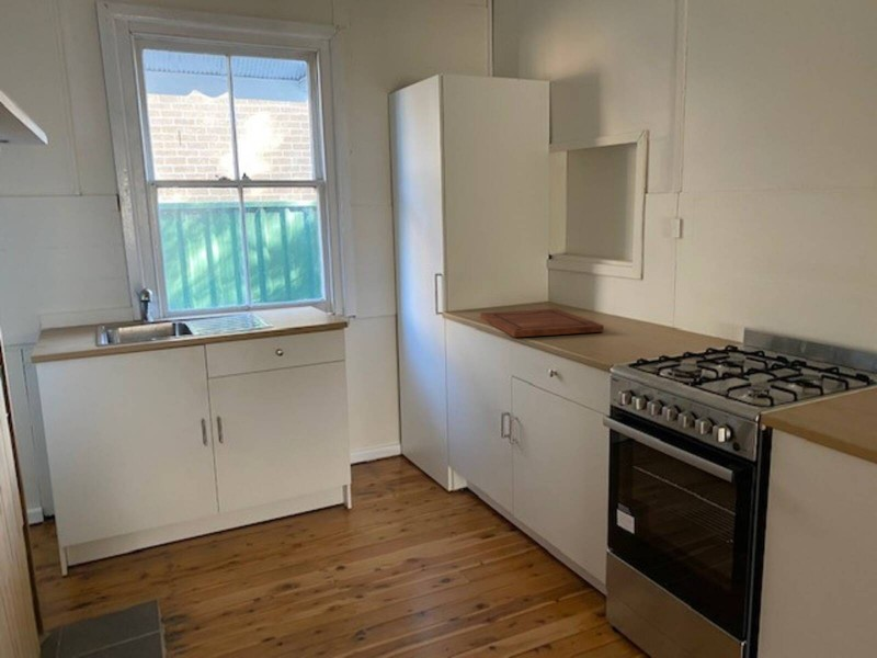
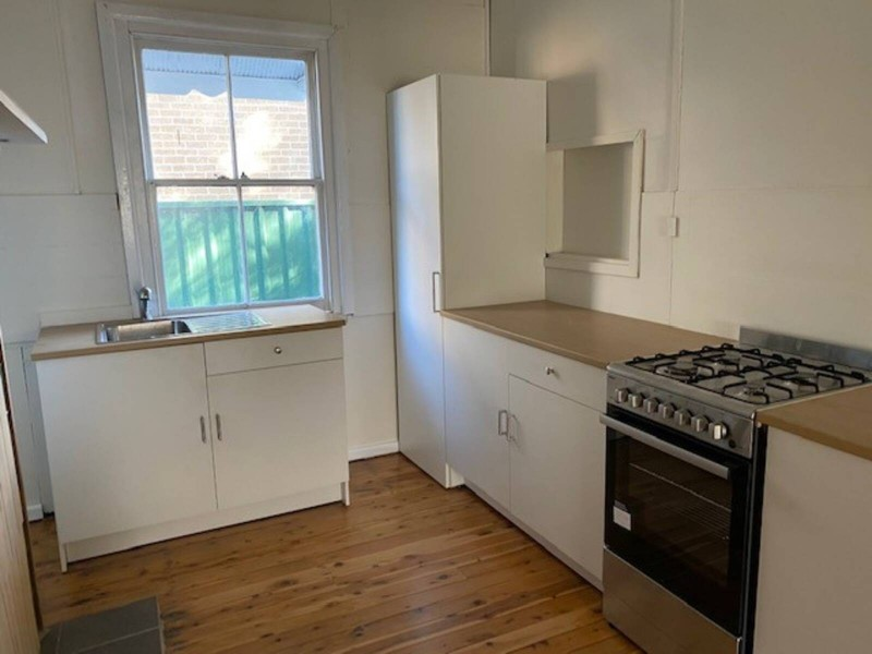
- cutting board (537, 321)
